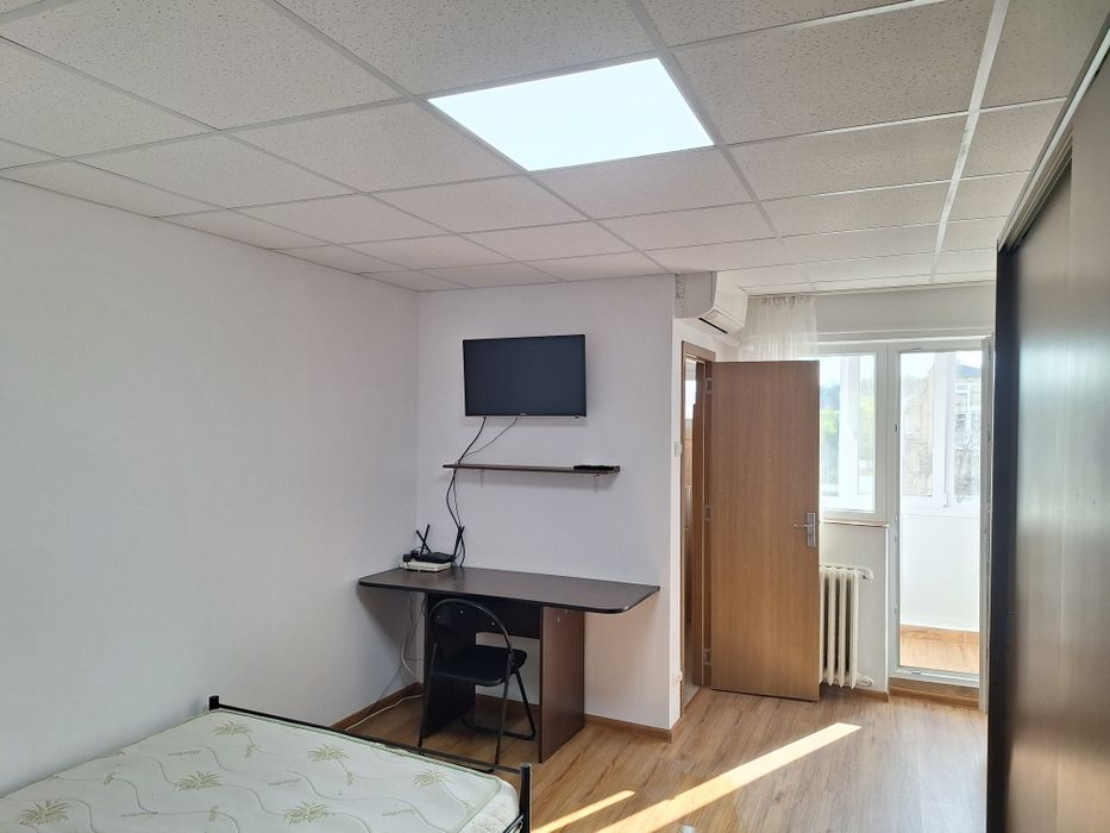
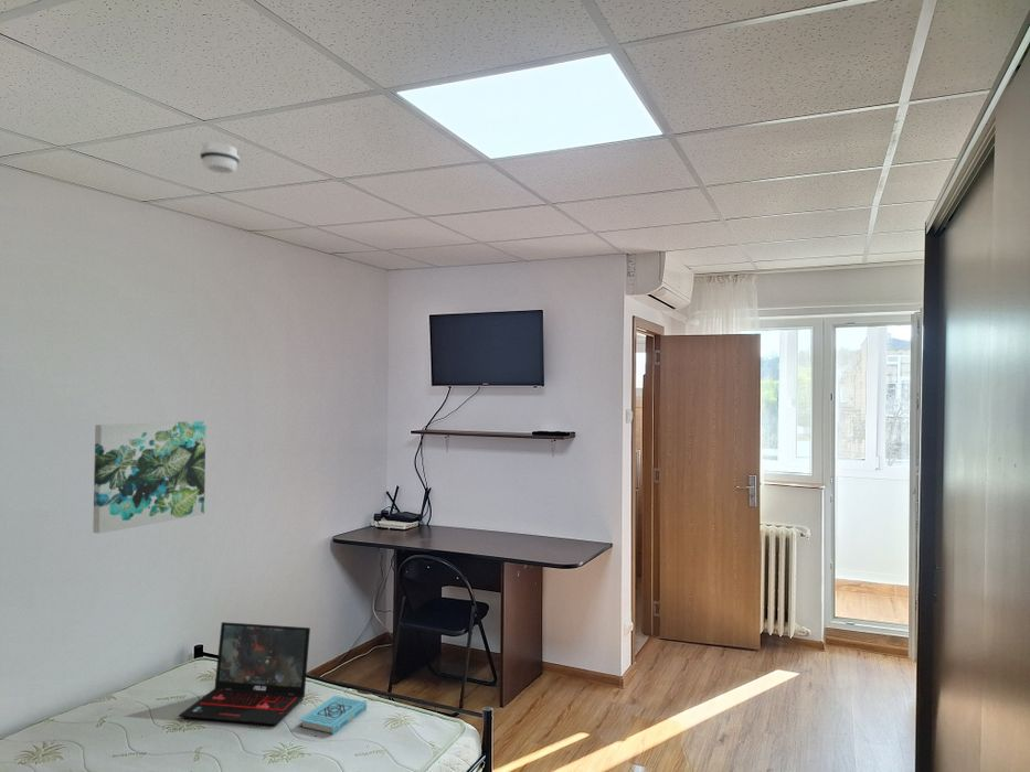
+ wall art (153, 472)
+ smoke detector (220, 158)
+ laptop (247, 671)
+ book (333, 714)
